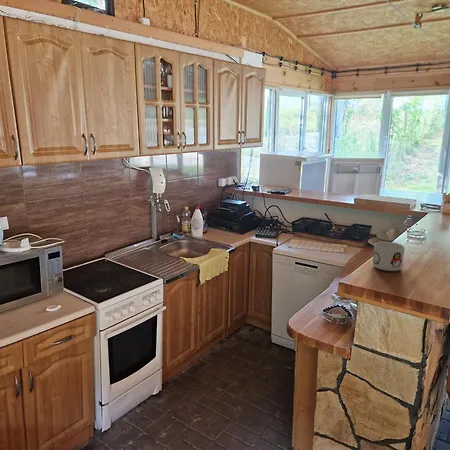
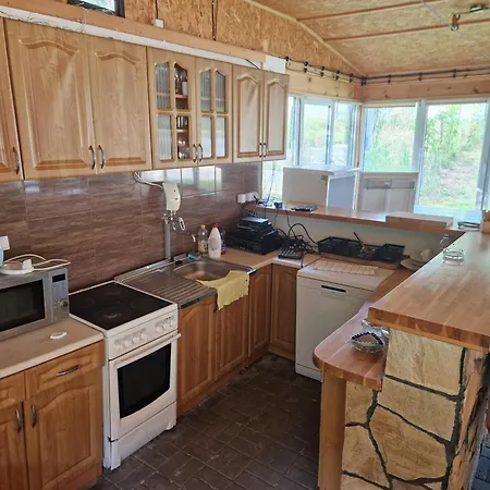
- mug (390, 255)
